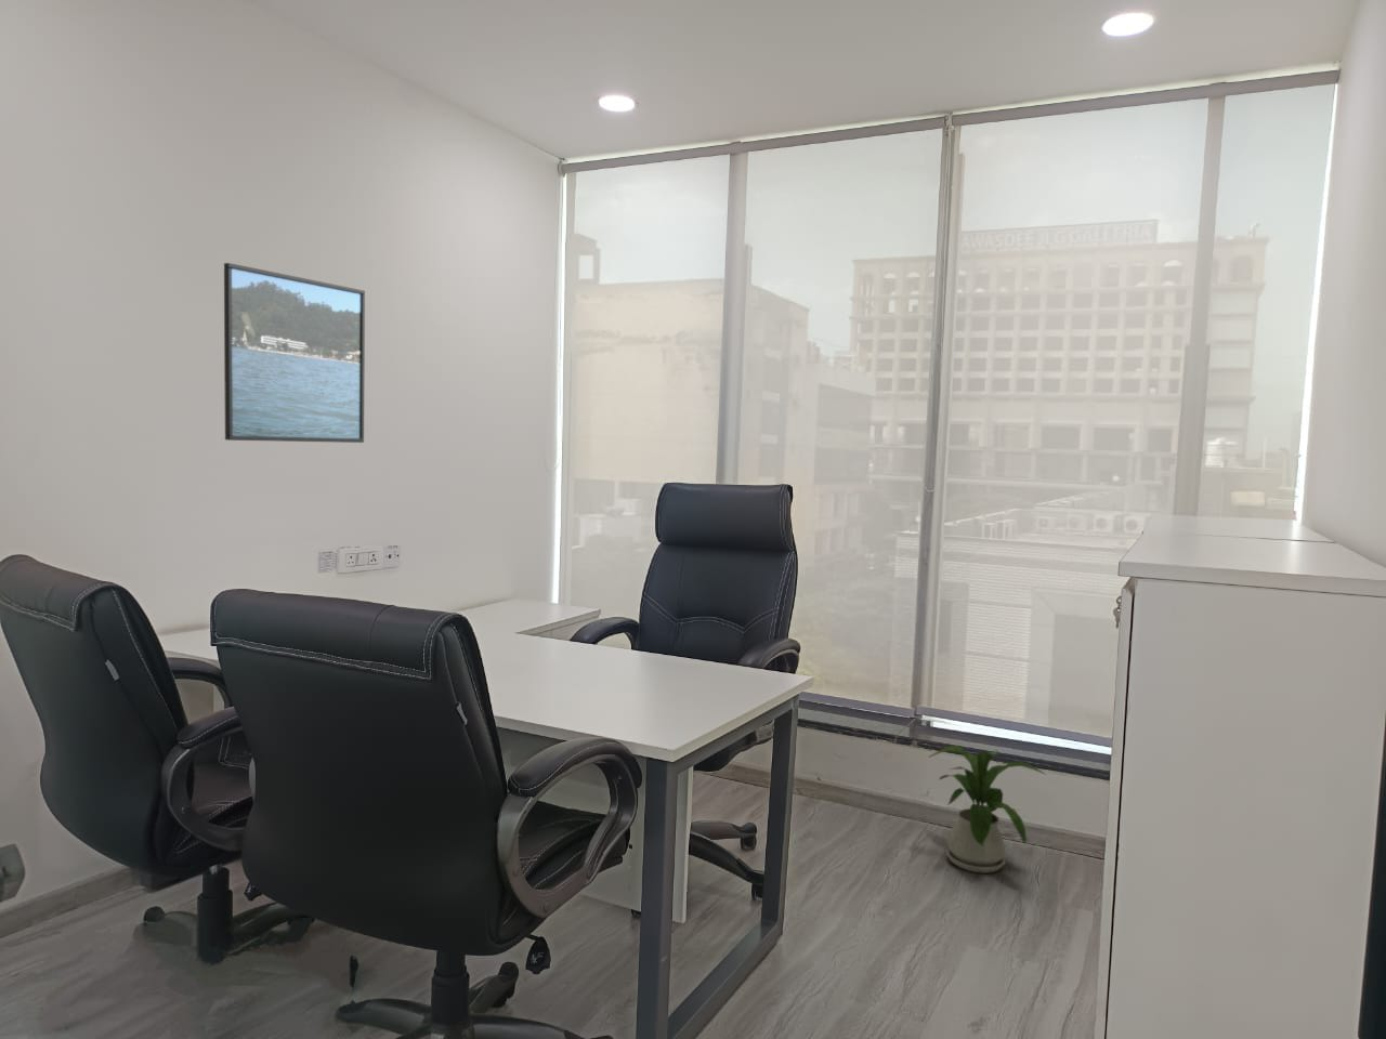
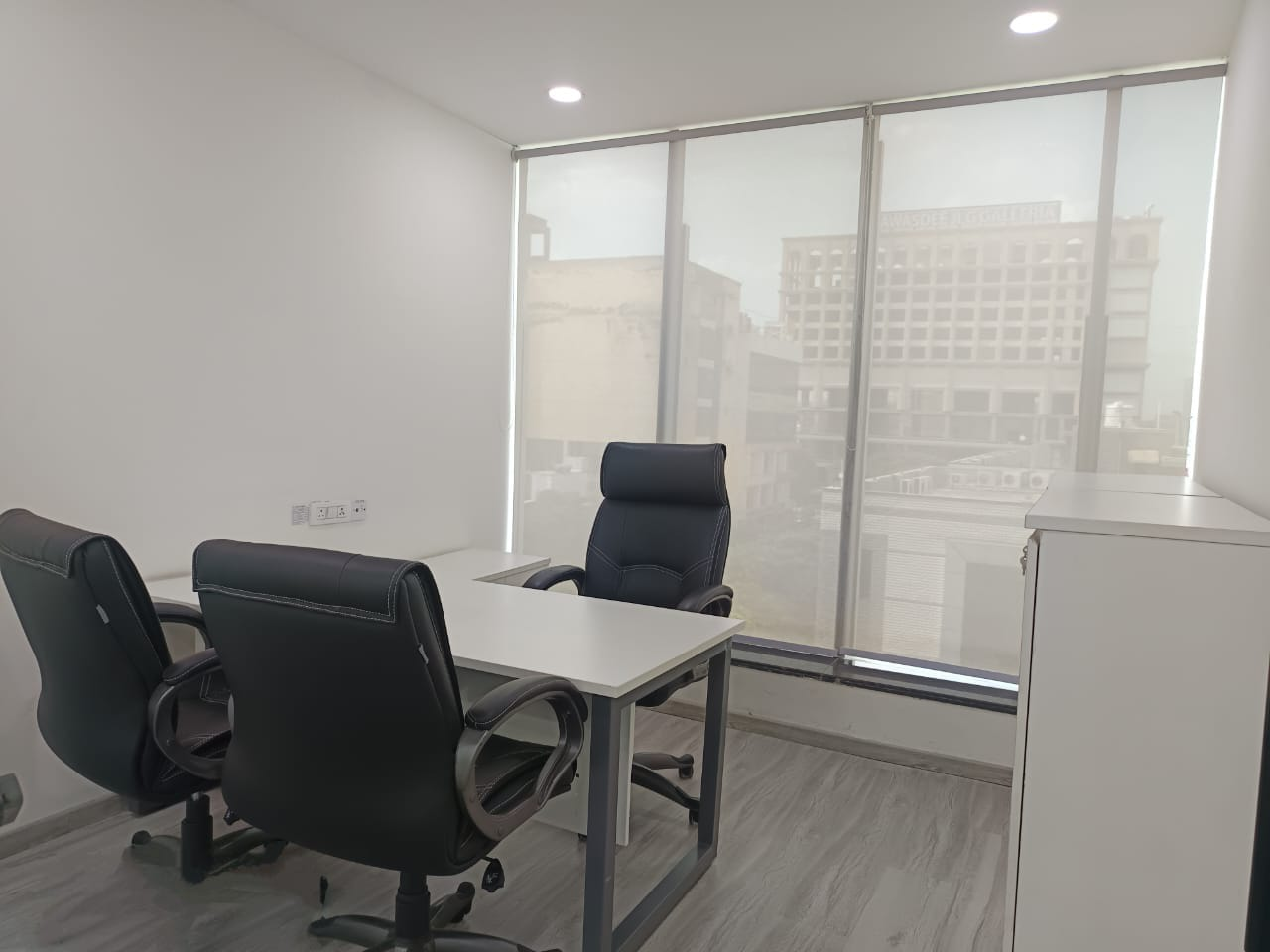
- house plant (984, 797)
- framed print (299, 359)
